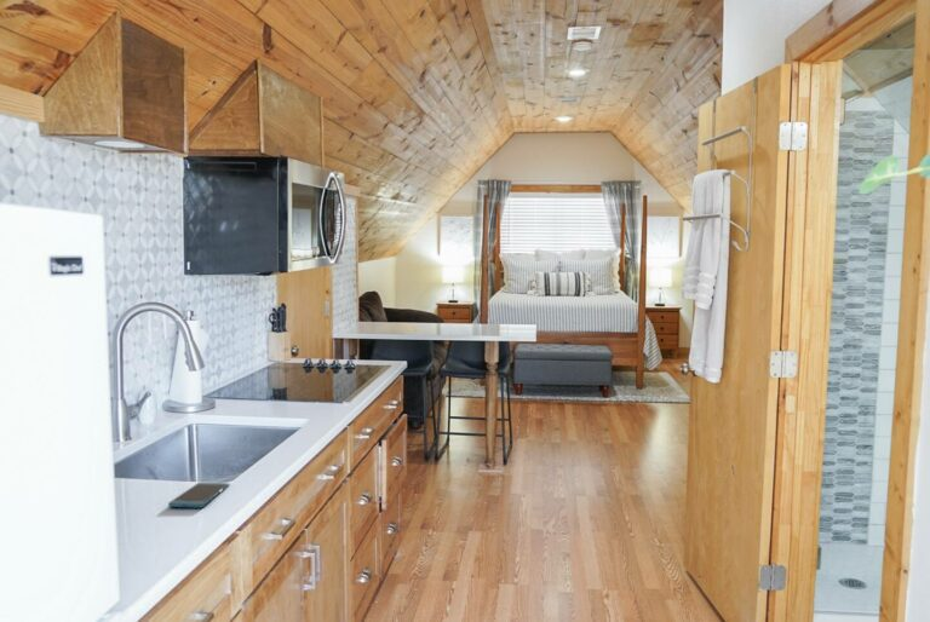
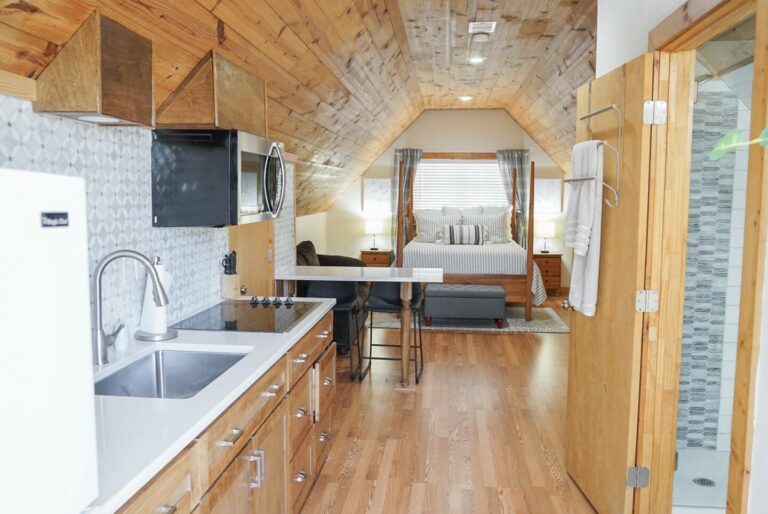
- smartphone (200, 494)
